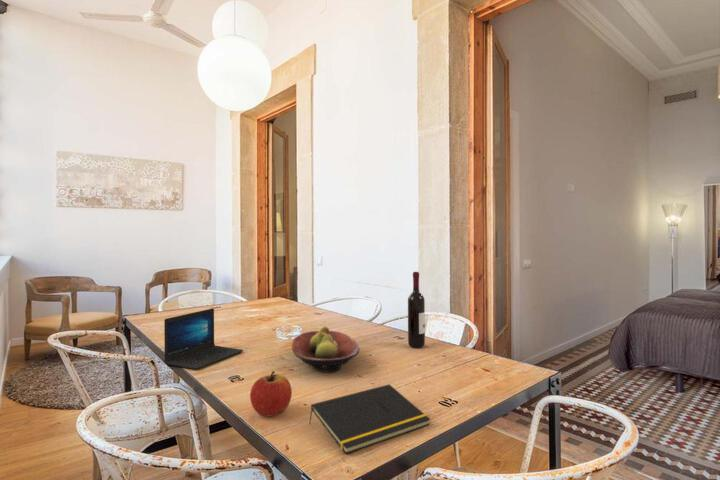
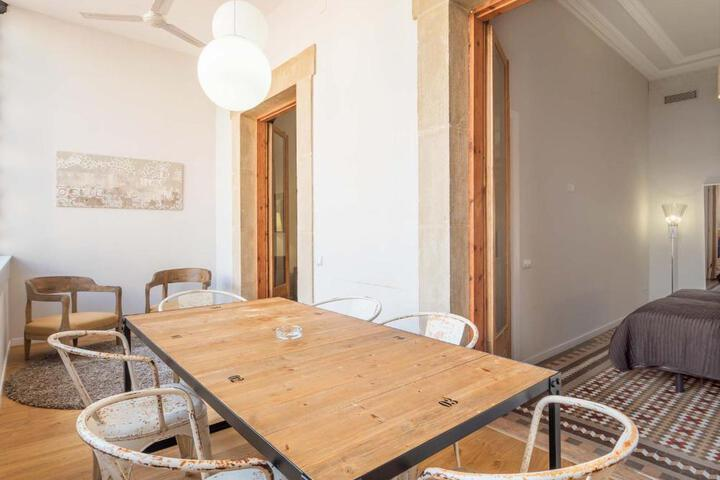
- notepad (370, 414)
- fruit bowl (324, 345)
- laptop (205, 336)
- wine bottle (416, 309)
- apple (271, 392)
